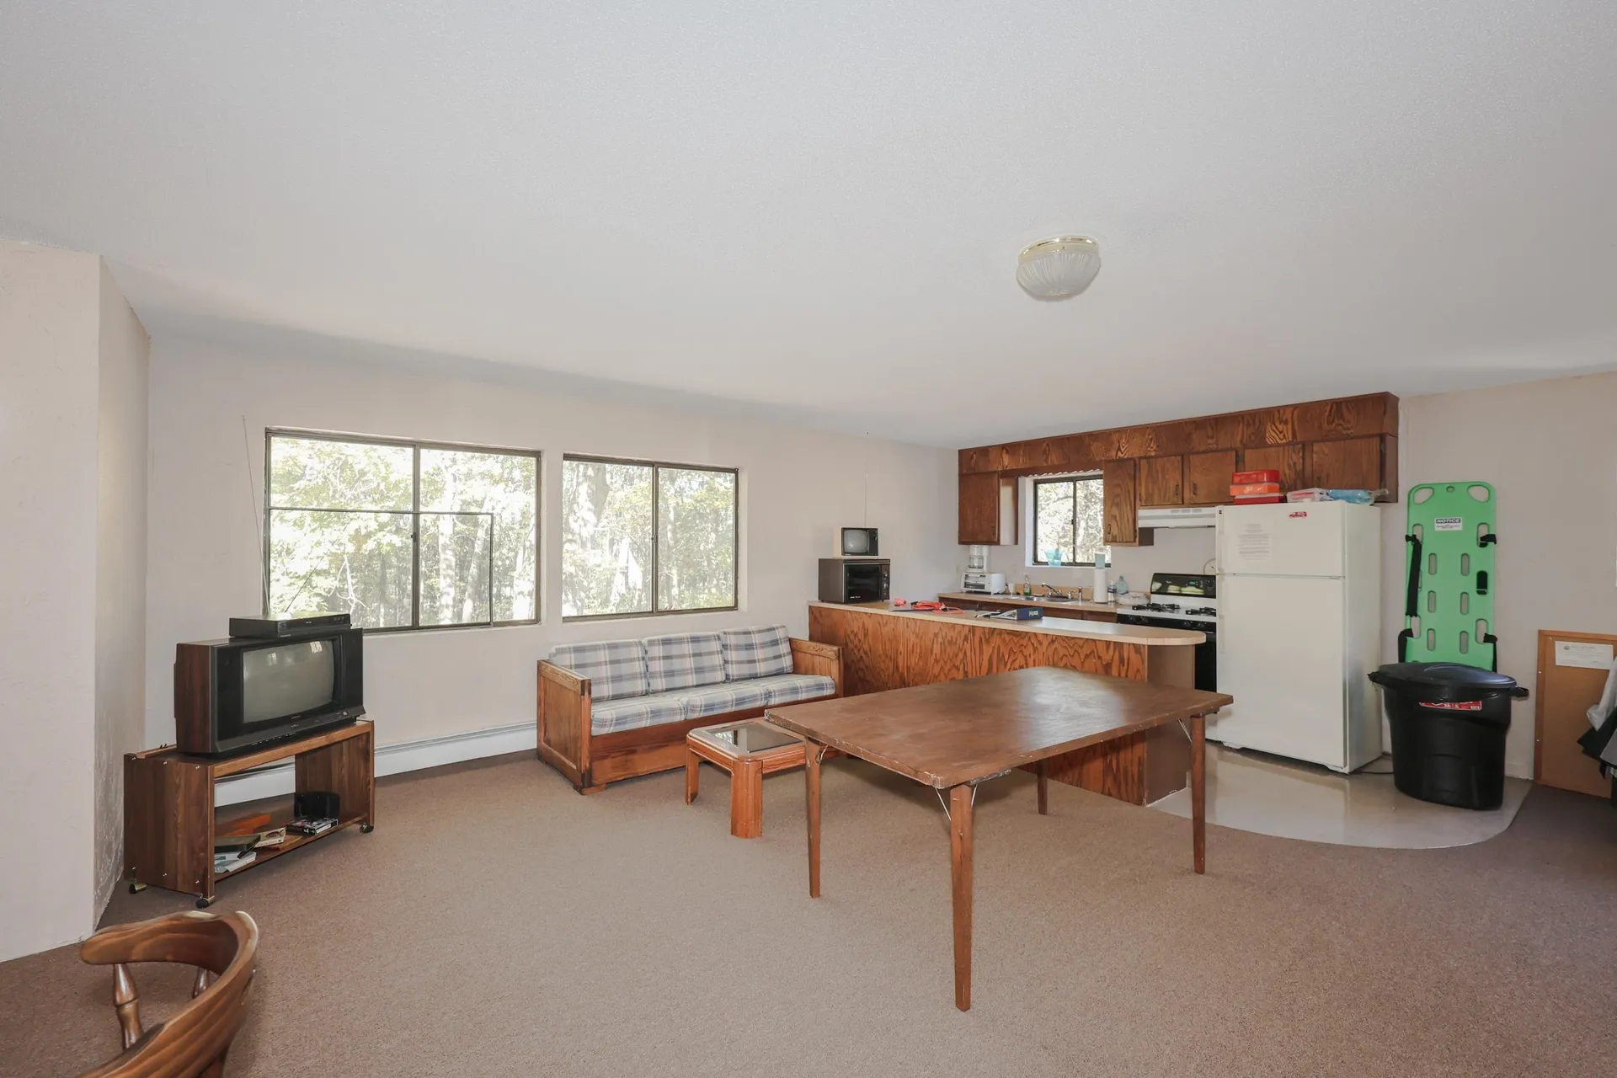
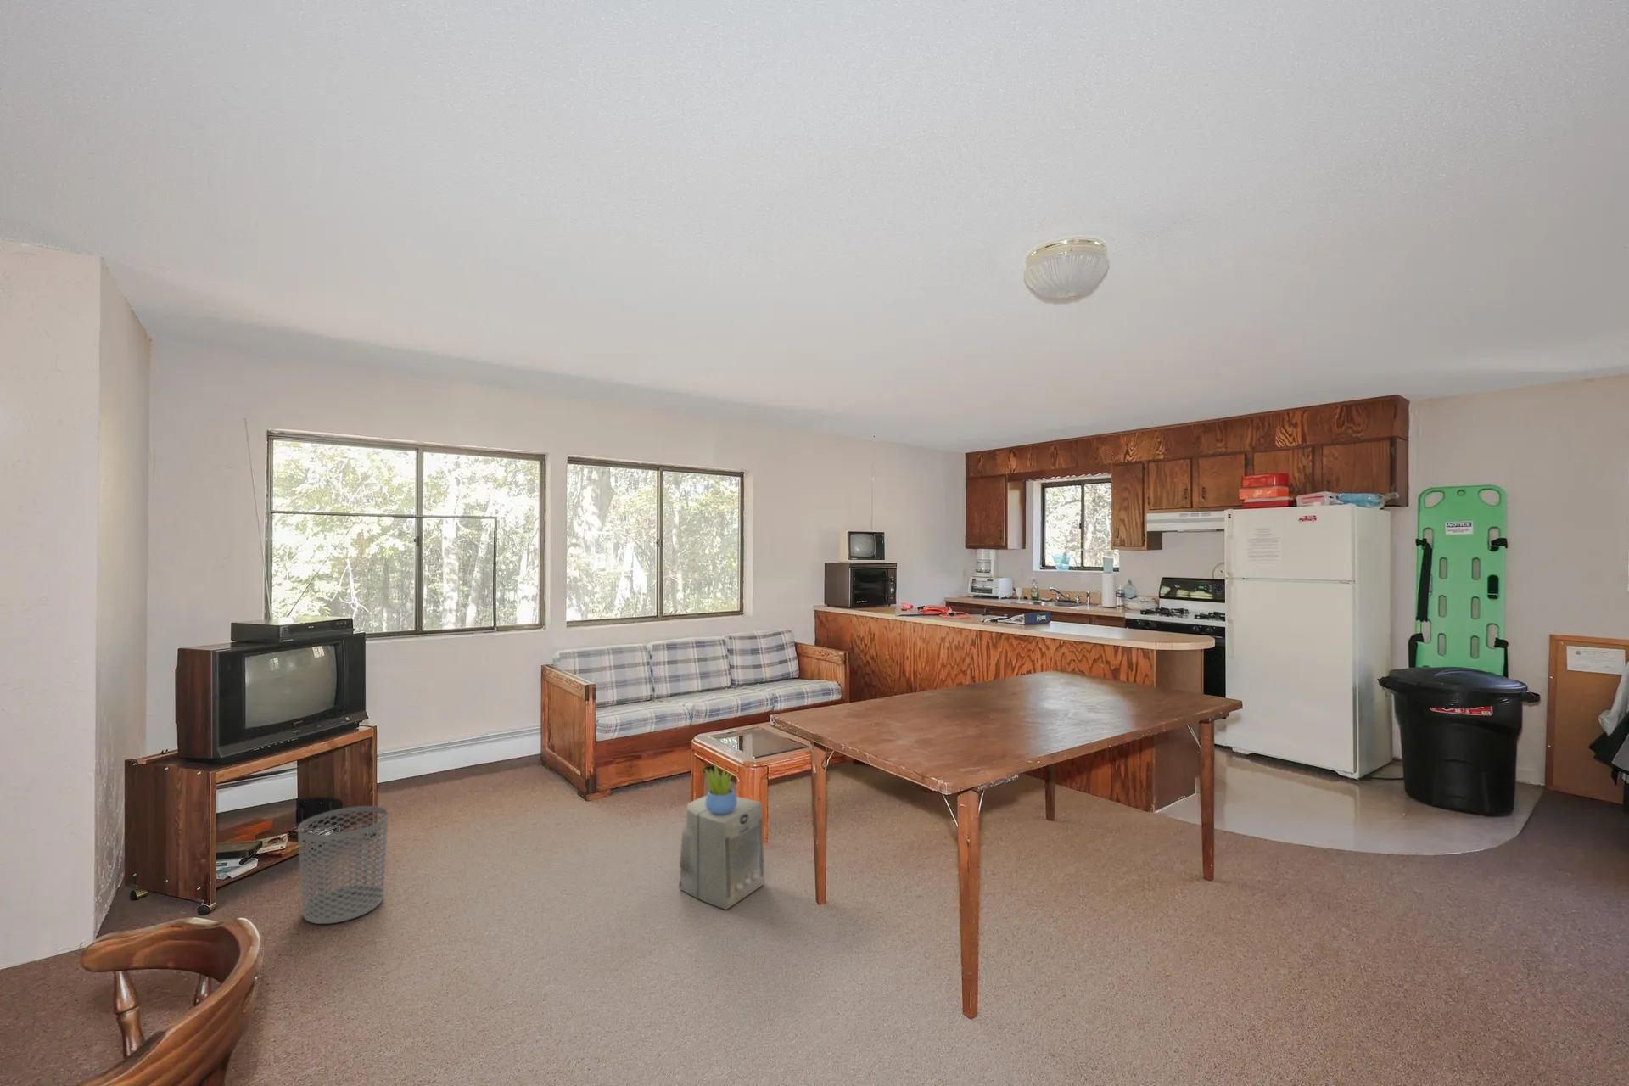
+ waste bin (344, 864)
+ speaker (719, 846)
+ succulent plant (720, 787)
